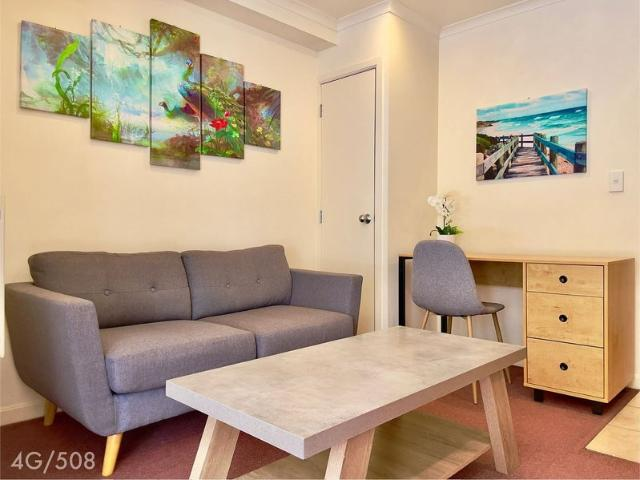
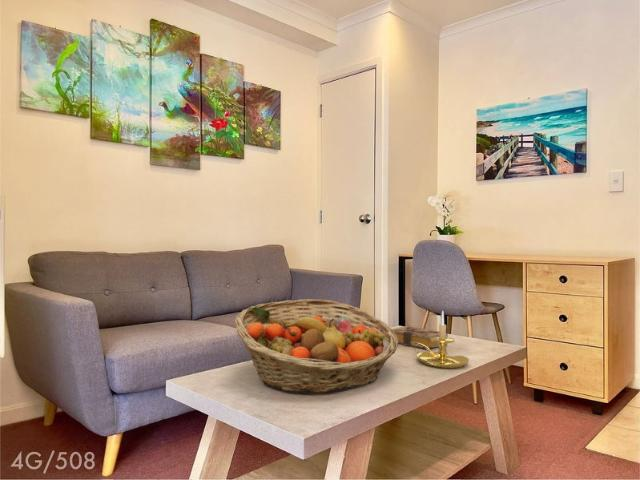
+ fruit basket (317, 341)
+ book (417, 336)
+ candle holder (439, 336)
